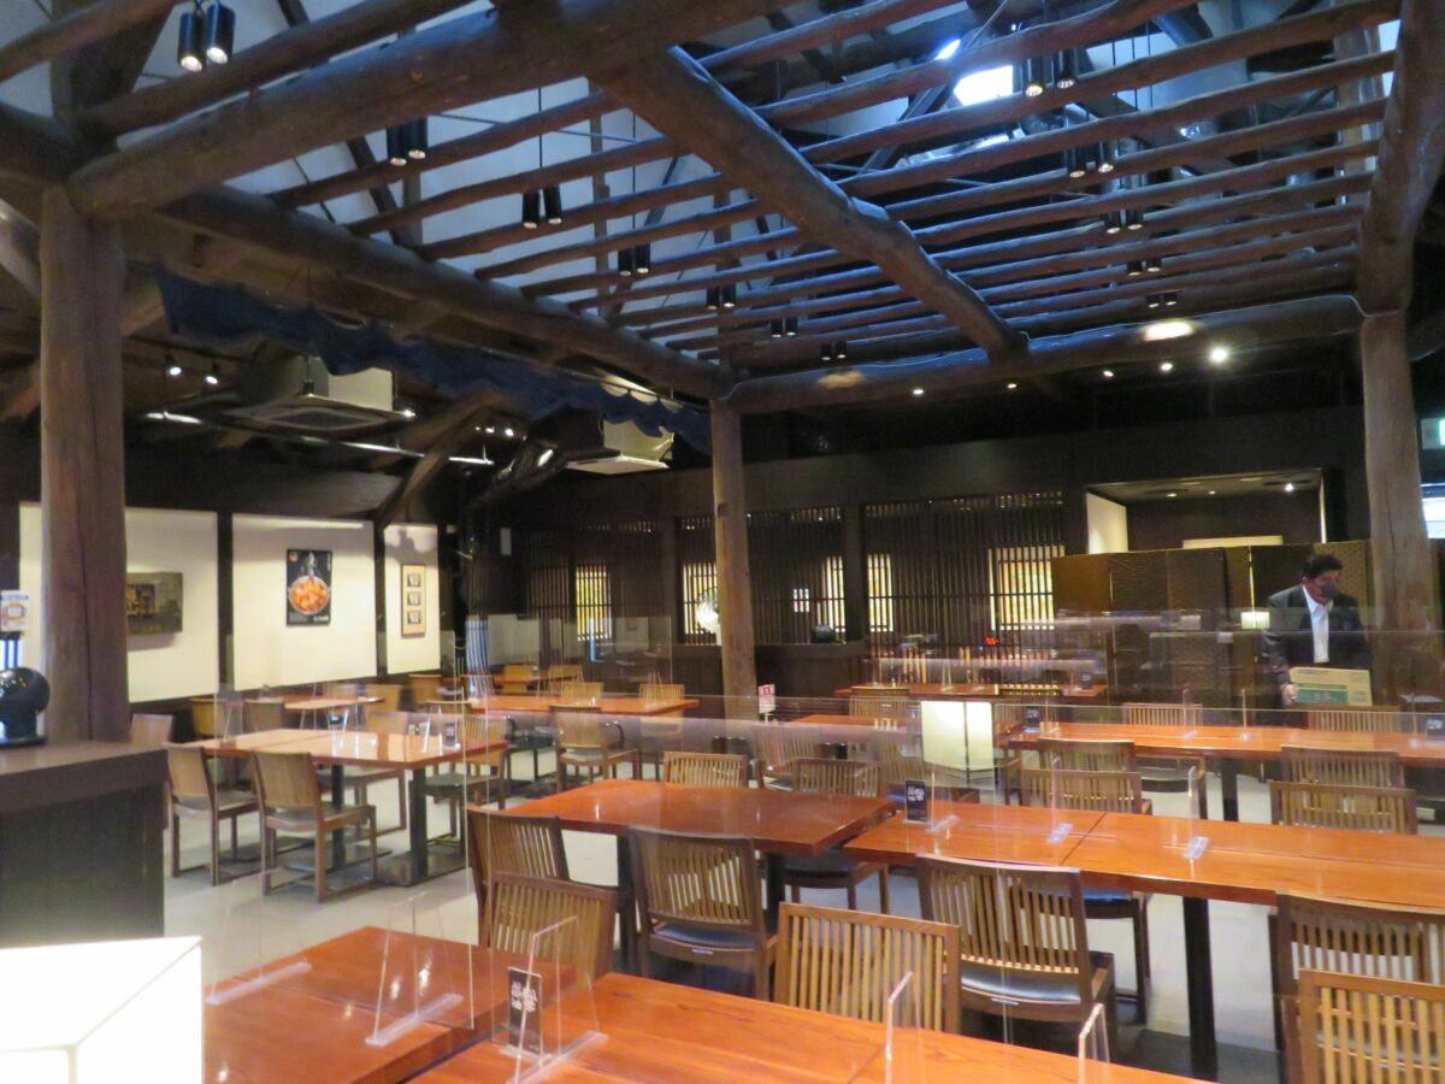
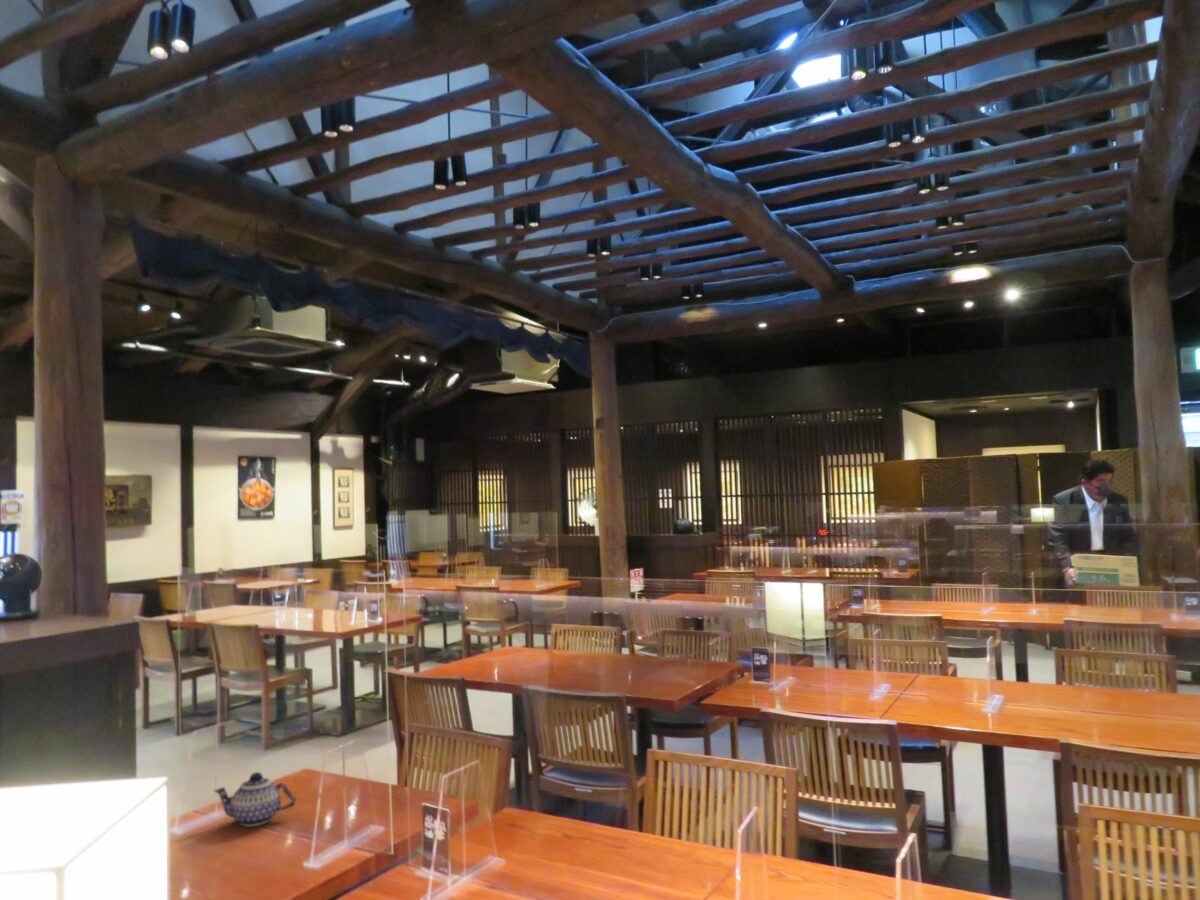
+ teapot (255, 796)
